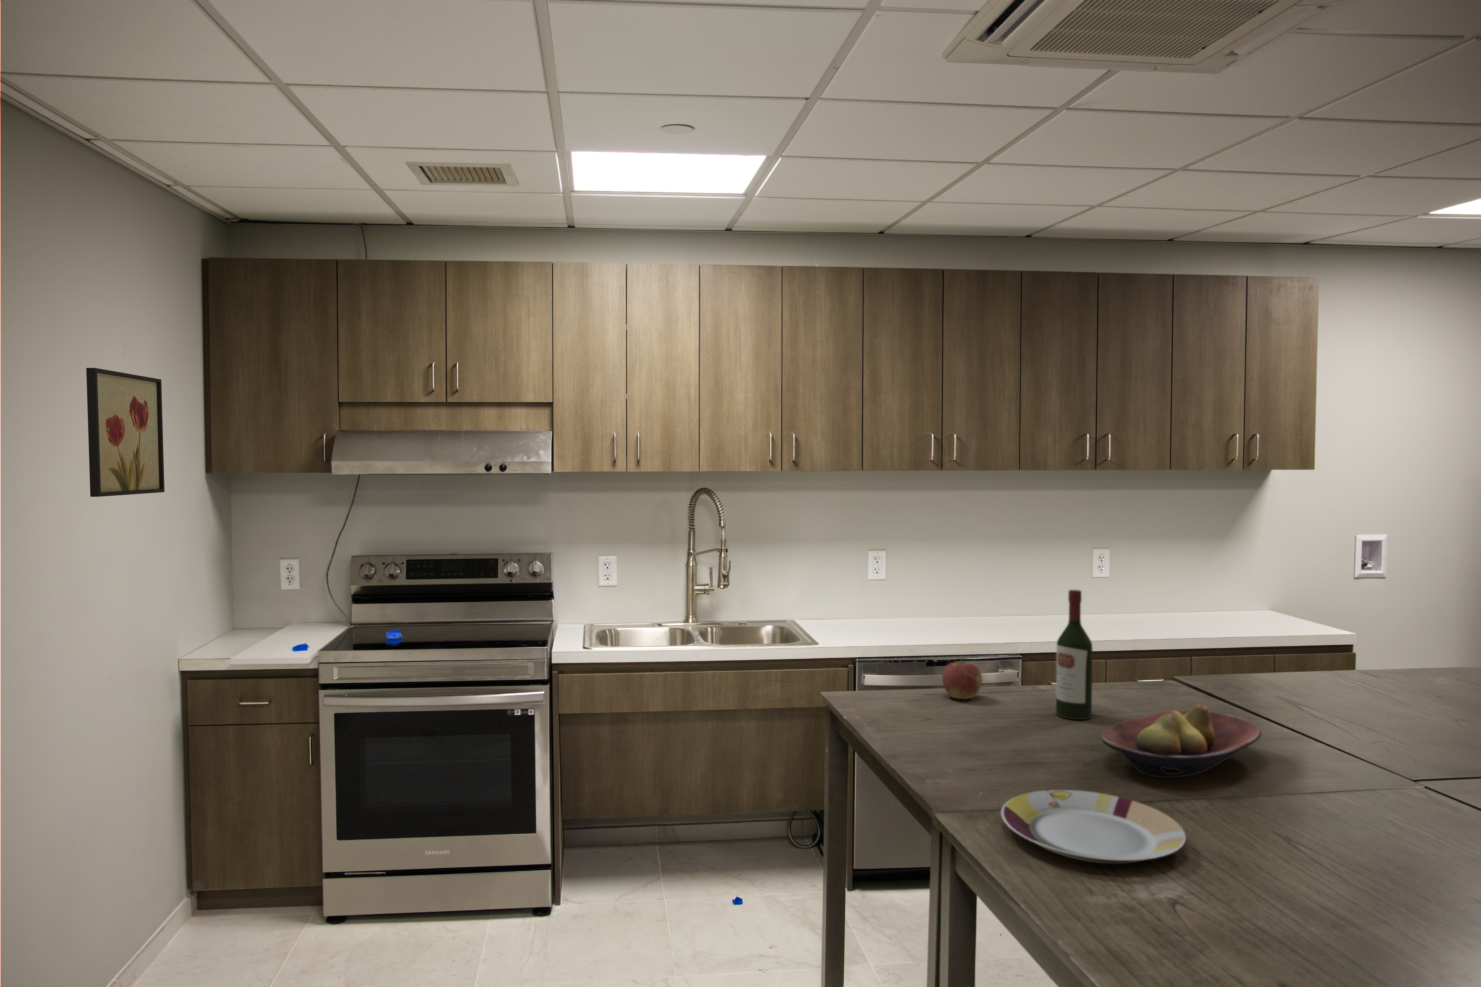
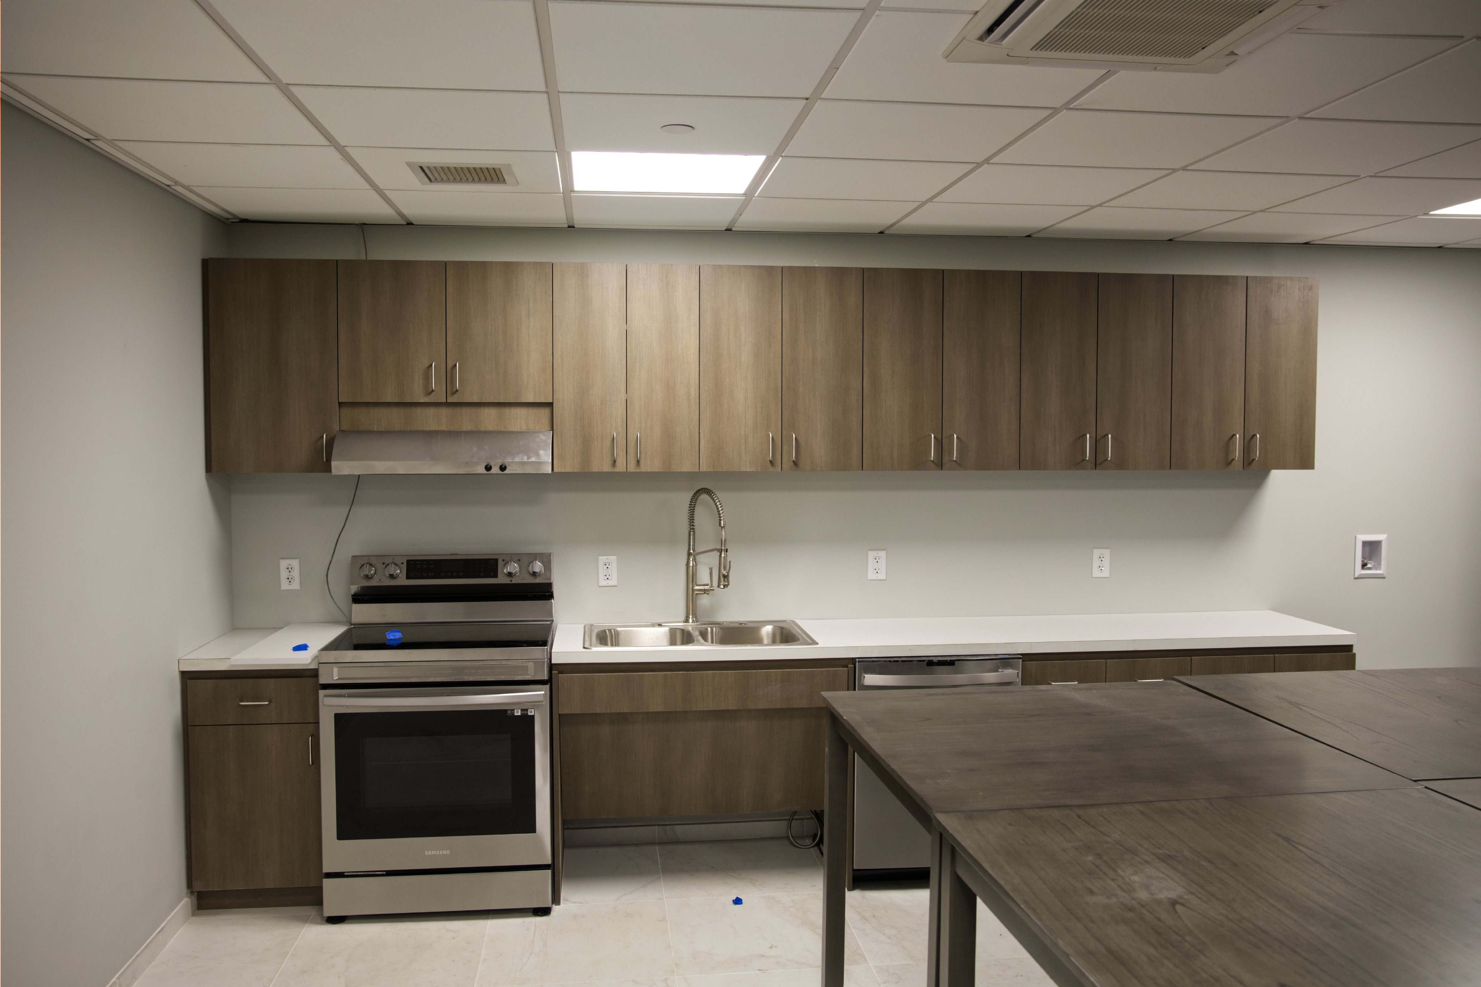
- fruit bowl (1181, 735)
- plate (1090, 828)
- wine bottle (1075, 652)
- apple (961, 677)
- wall art (126, 434)
